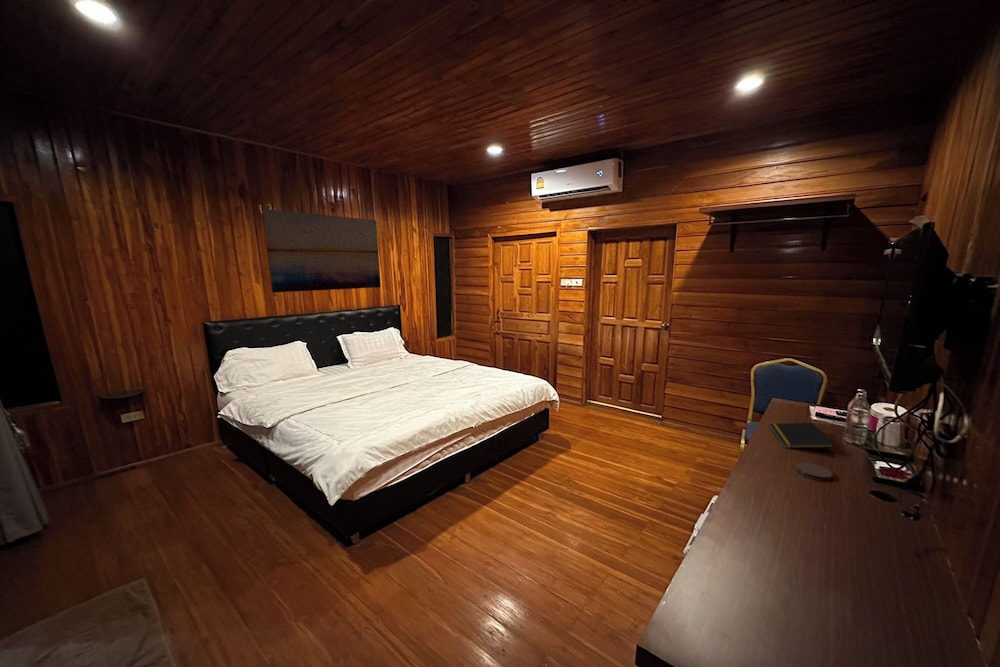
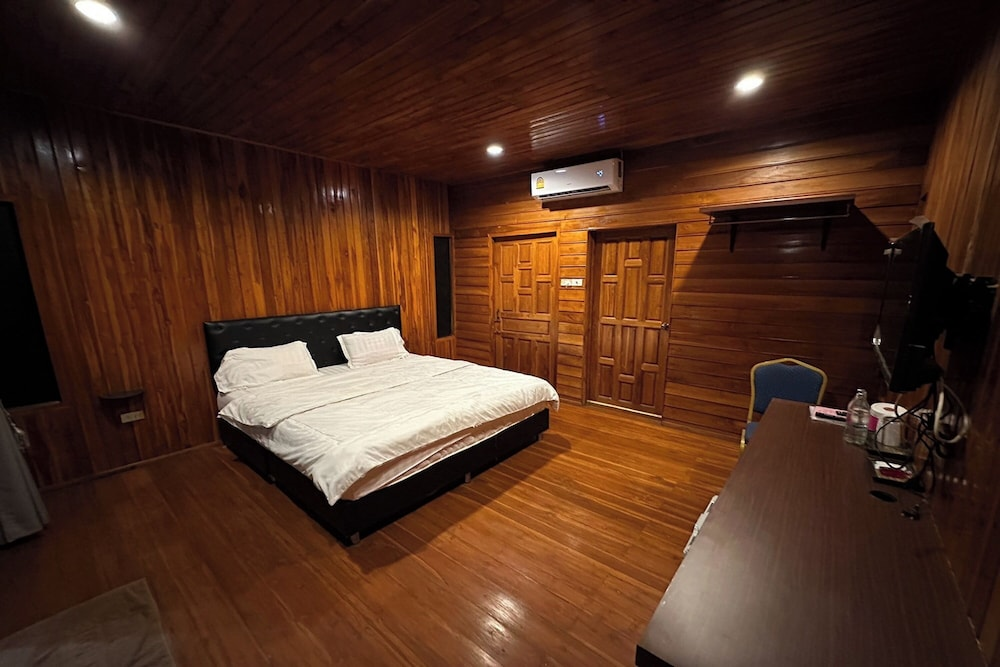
- coaster (813, 471)
- notepad (799, 434)
- wall art (329, 253)
